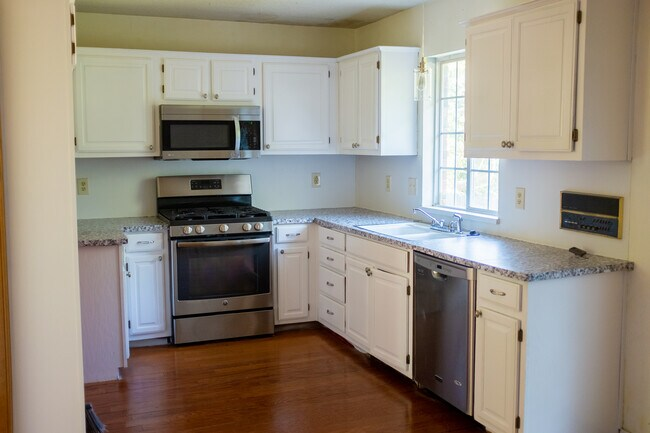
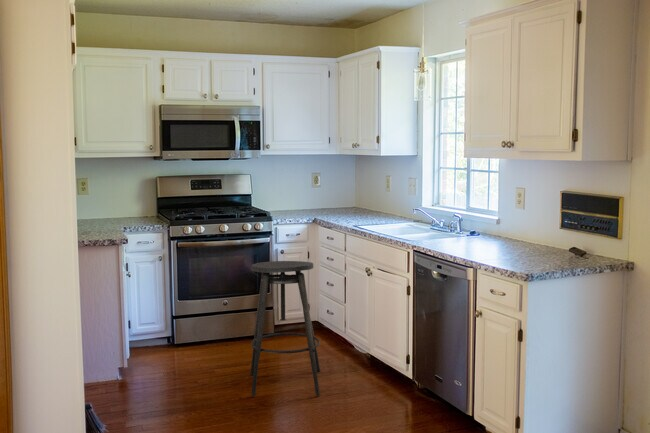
+ stool (284, 320)
